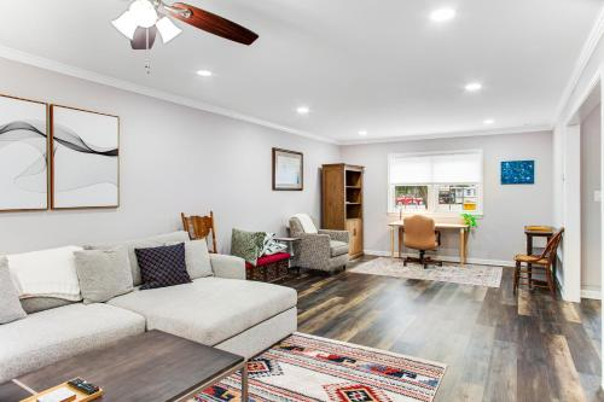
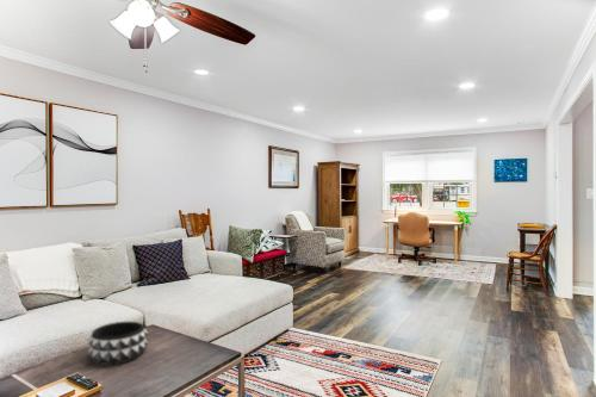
+ decorative bowl (118, 341)
